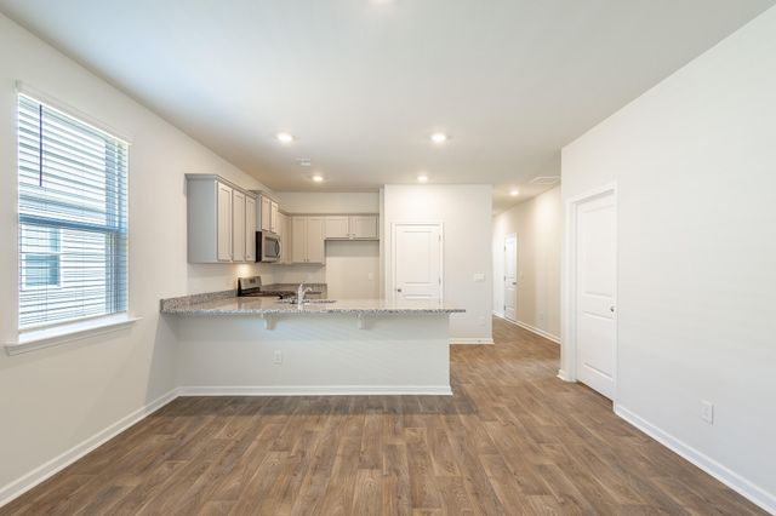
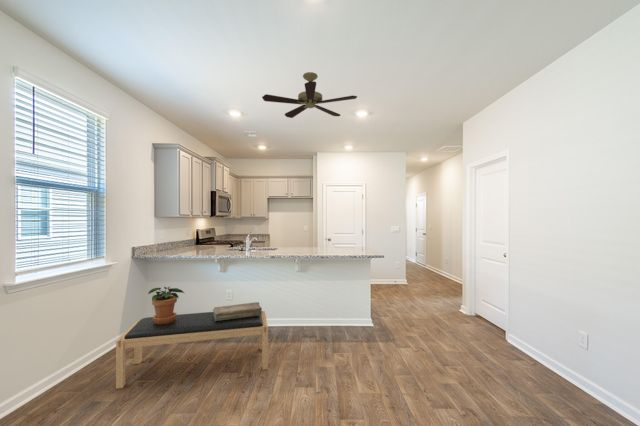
+ decorative box (238, 311)
+ bench (199, 340)
+ potted plant (168, 304)
+ ceiling fan (309, 89)
